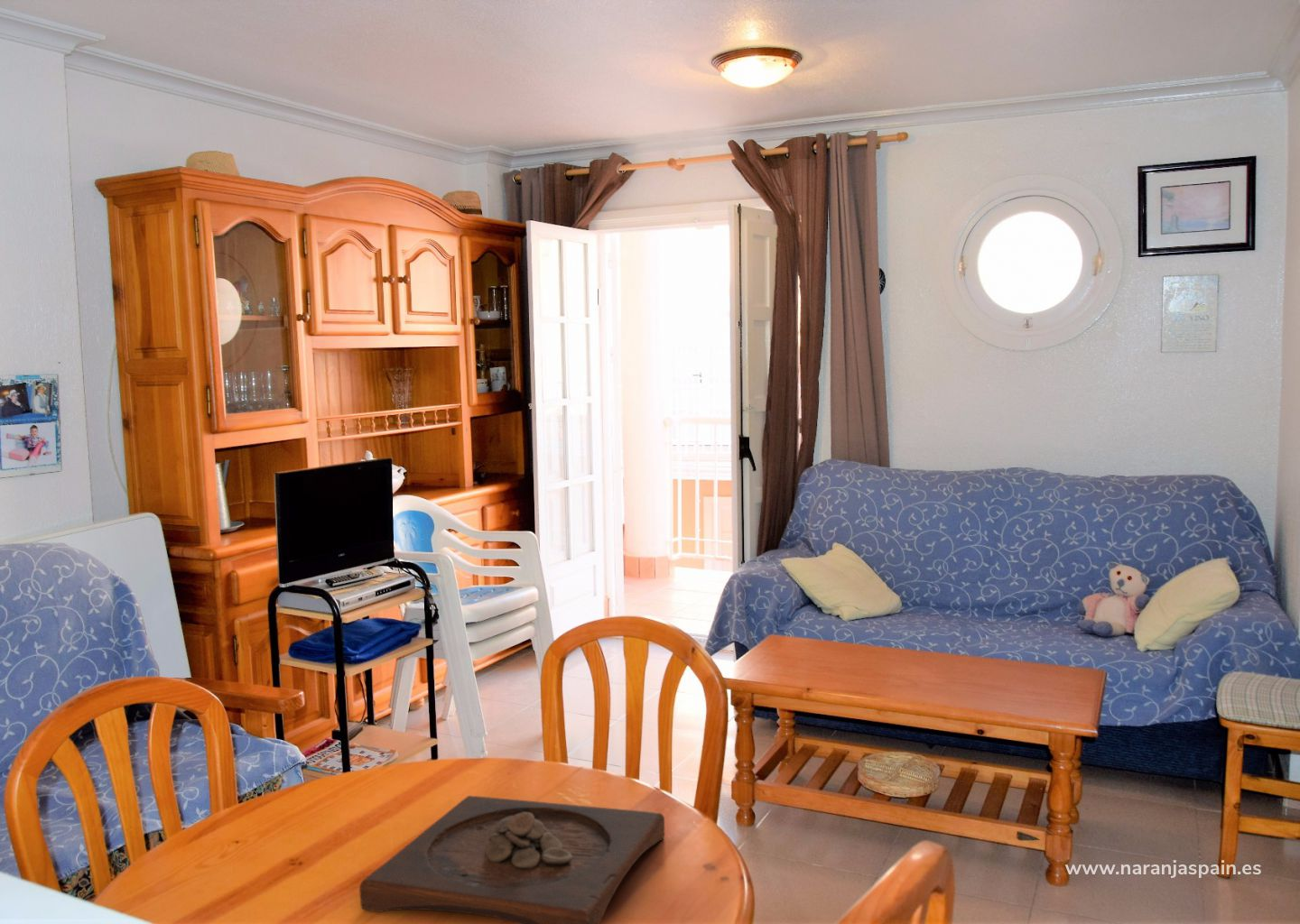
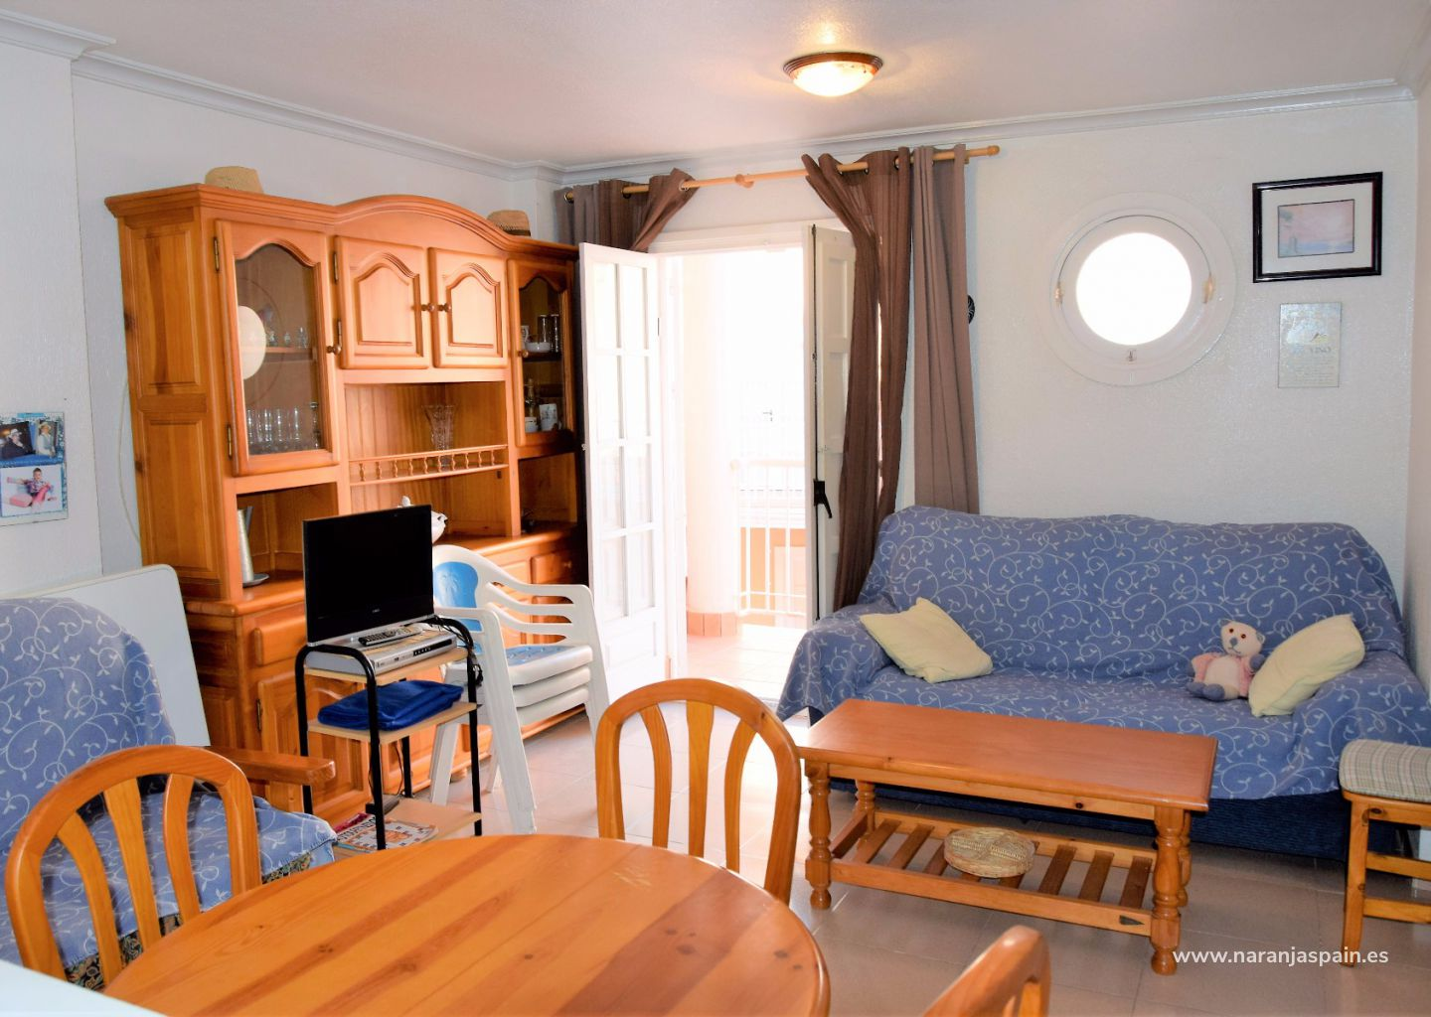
- wooden tray (521, 841)
